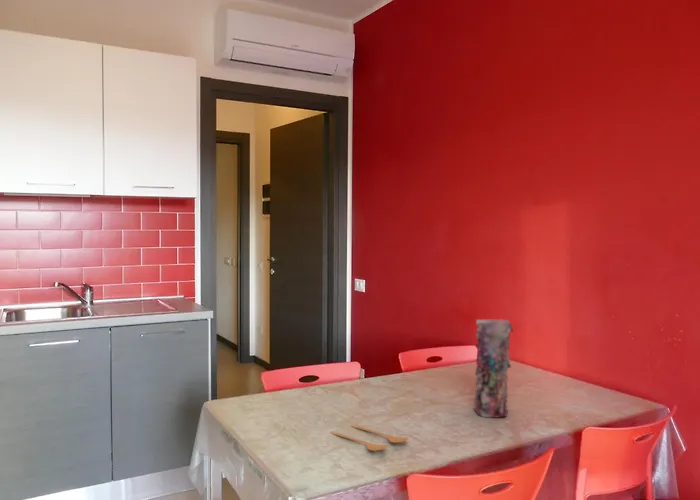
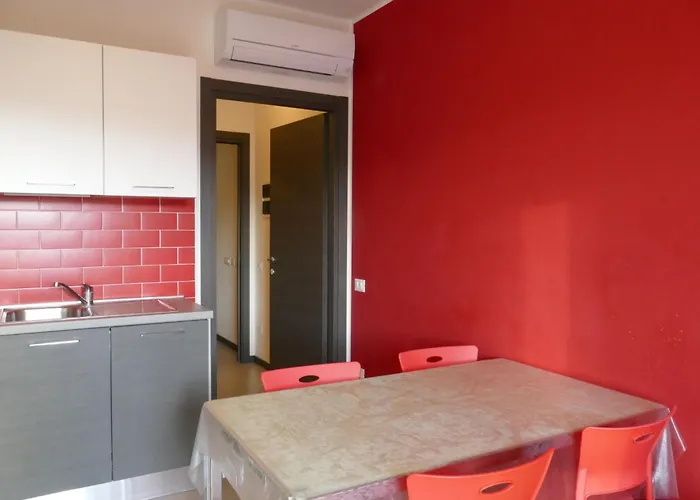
- vase (492, 366)
- spoon (370, 431)
